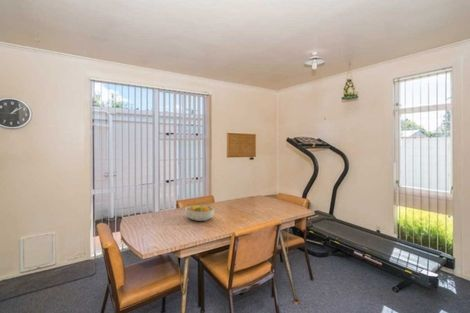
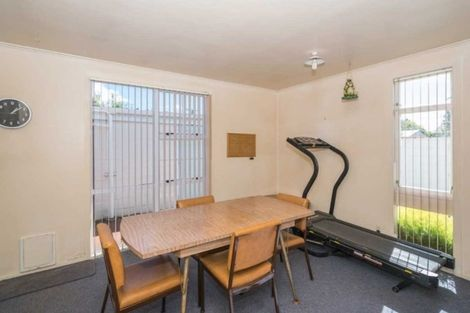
- fruit bowl (199, 211)
